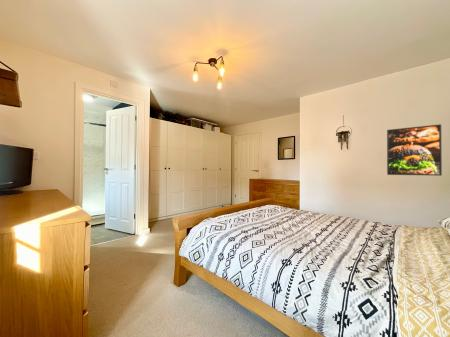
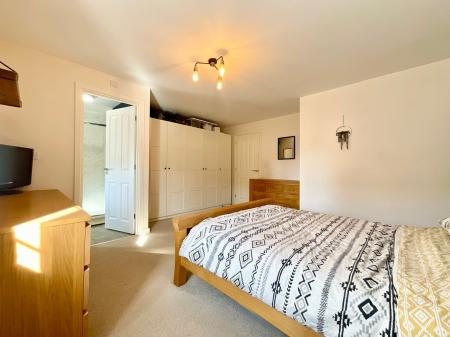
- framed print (412, 151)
